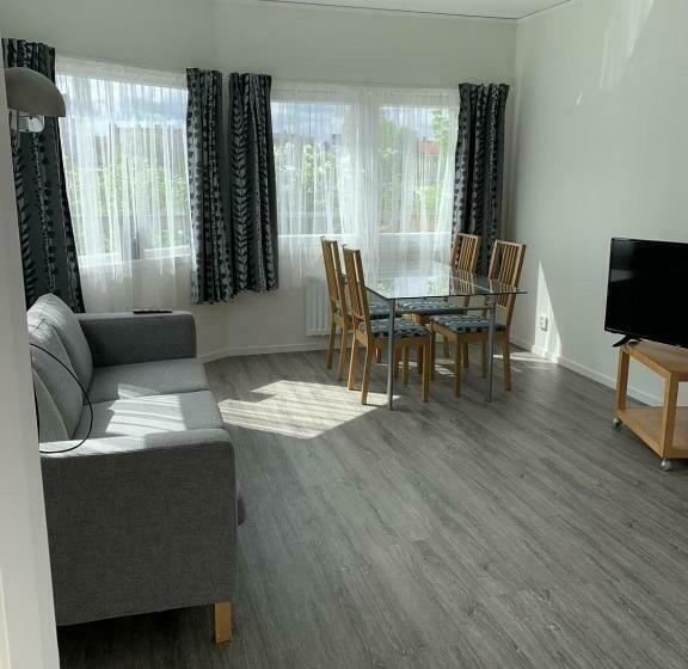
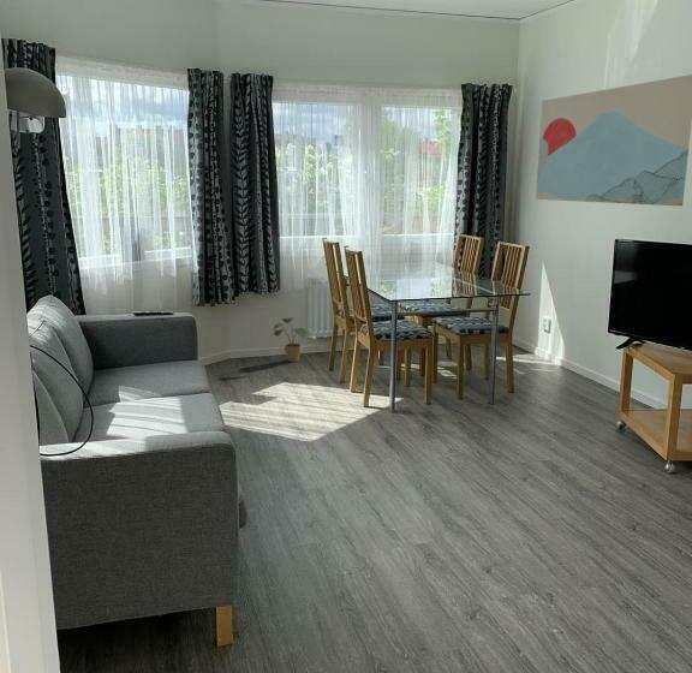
+ potted plant (292, 339)
+ wall art (603, 147)
